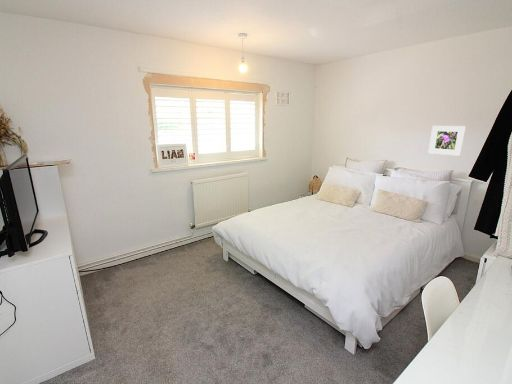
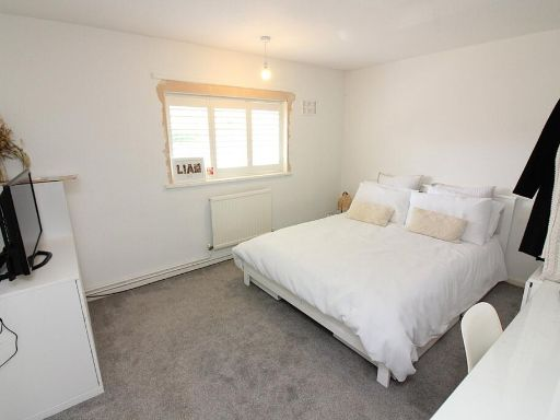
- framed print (446, 140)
